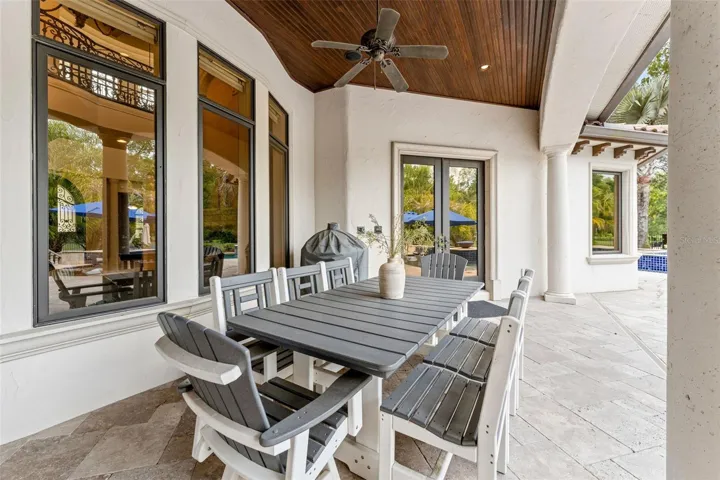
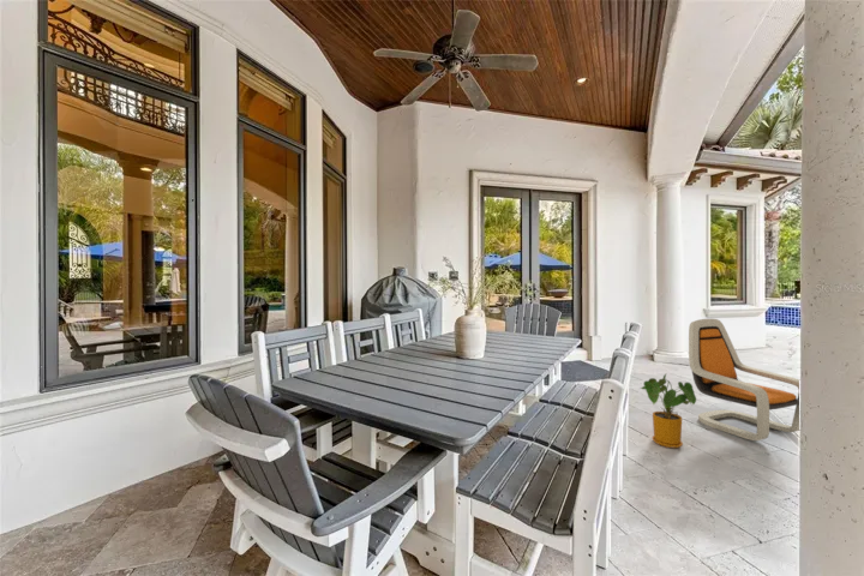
+ house plant (670, 409)
+ lounge chair (744, 371)
